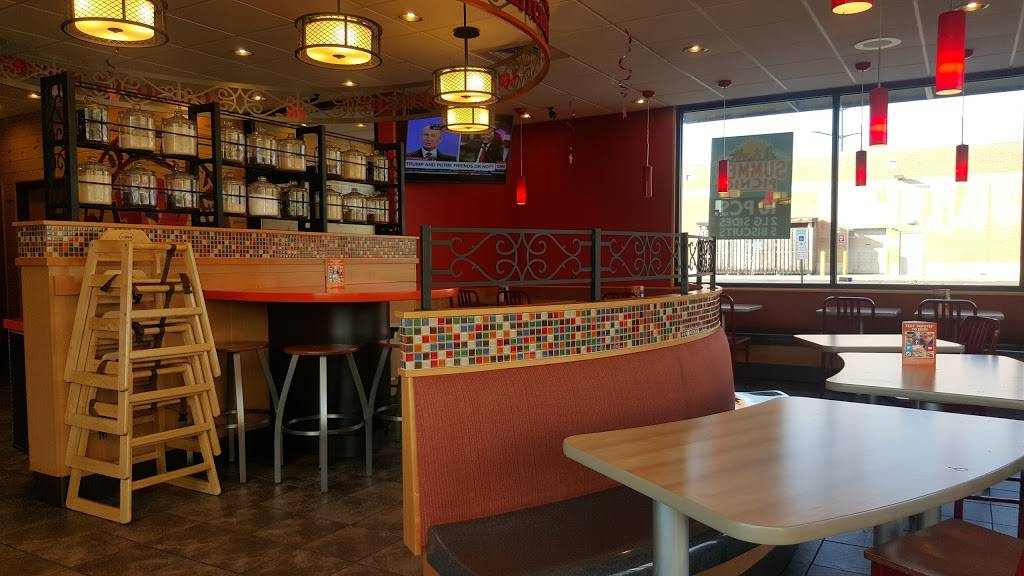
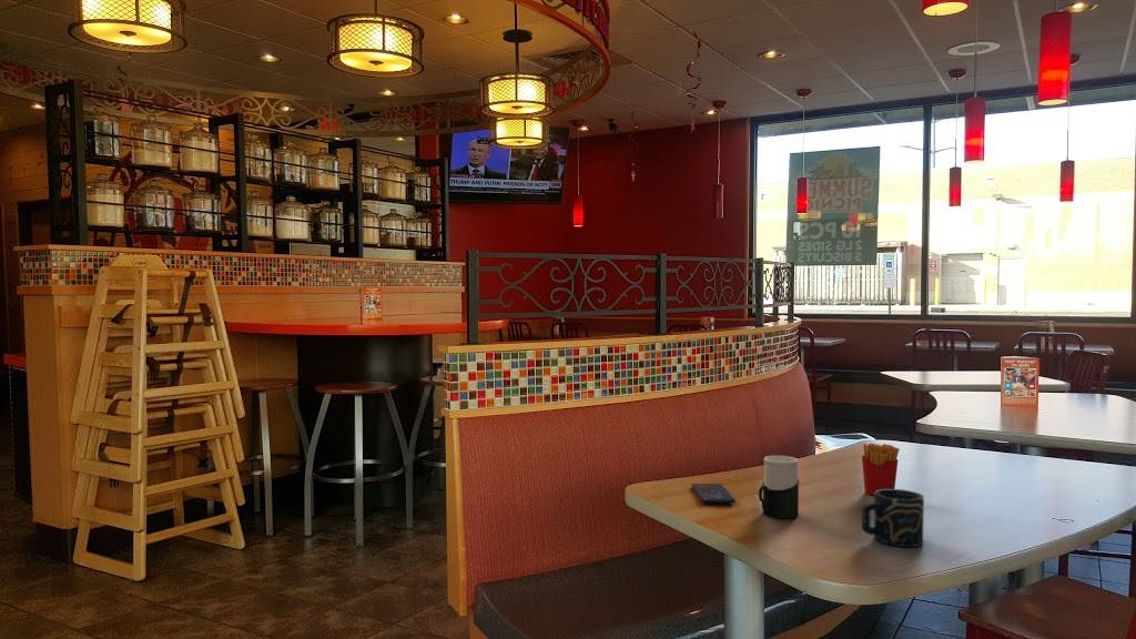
+ french fries (880, 469)
+ smartphone (712, 493)
+ cup (775, 487)
+ cup (891, 517)
